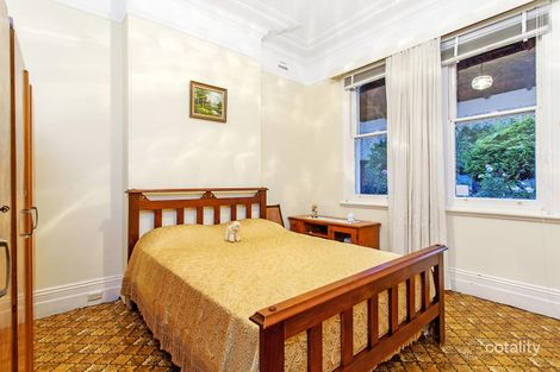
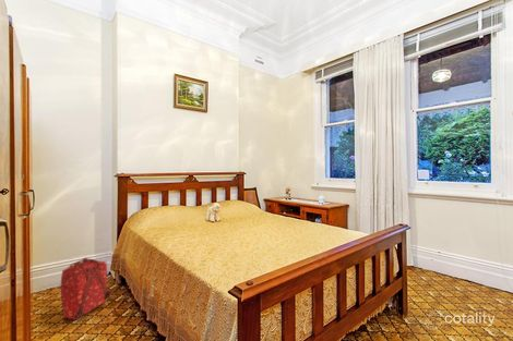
+ backpack (88, 284)
